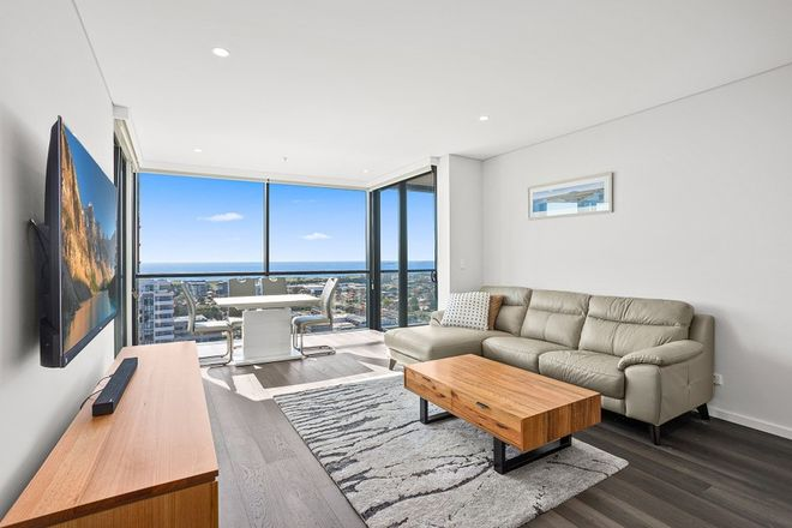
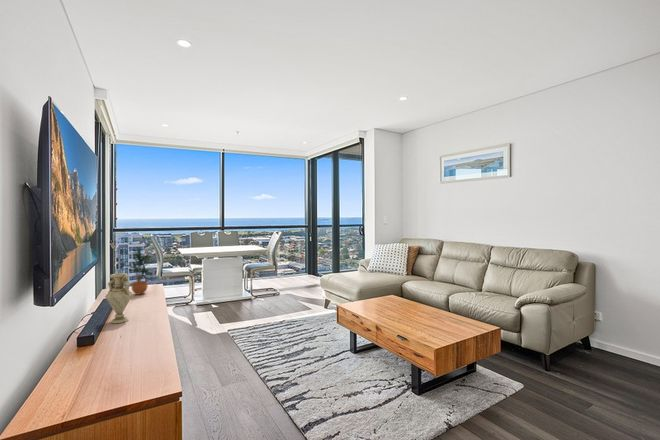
+ potted plant (141, 269)
+ vase (119, 297)
